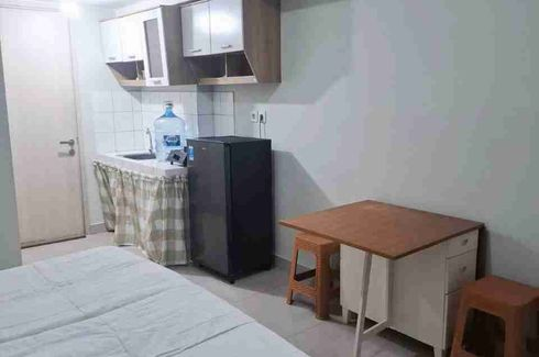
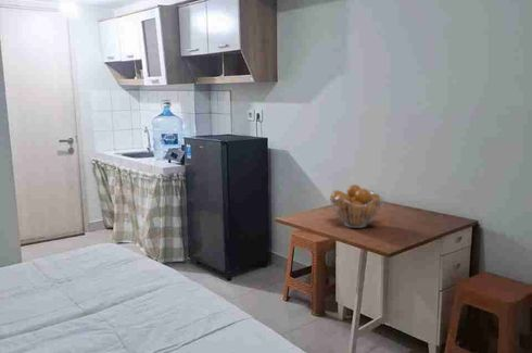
+ fruit basket (355, 205)
